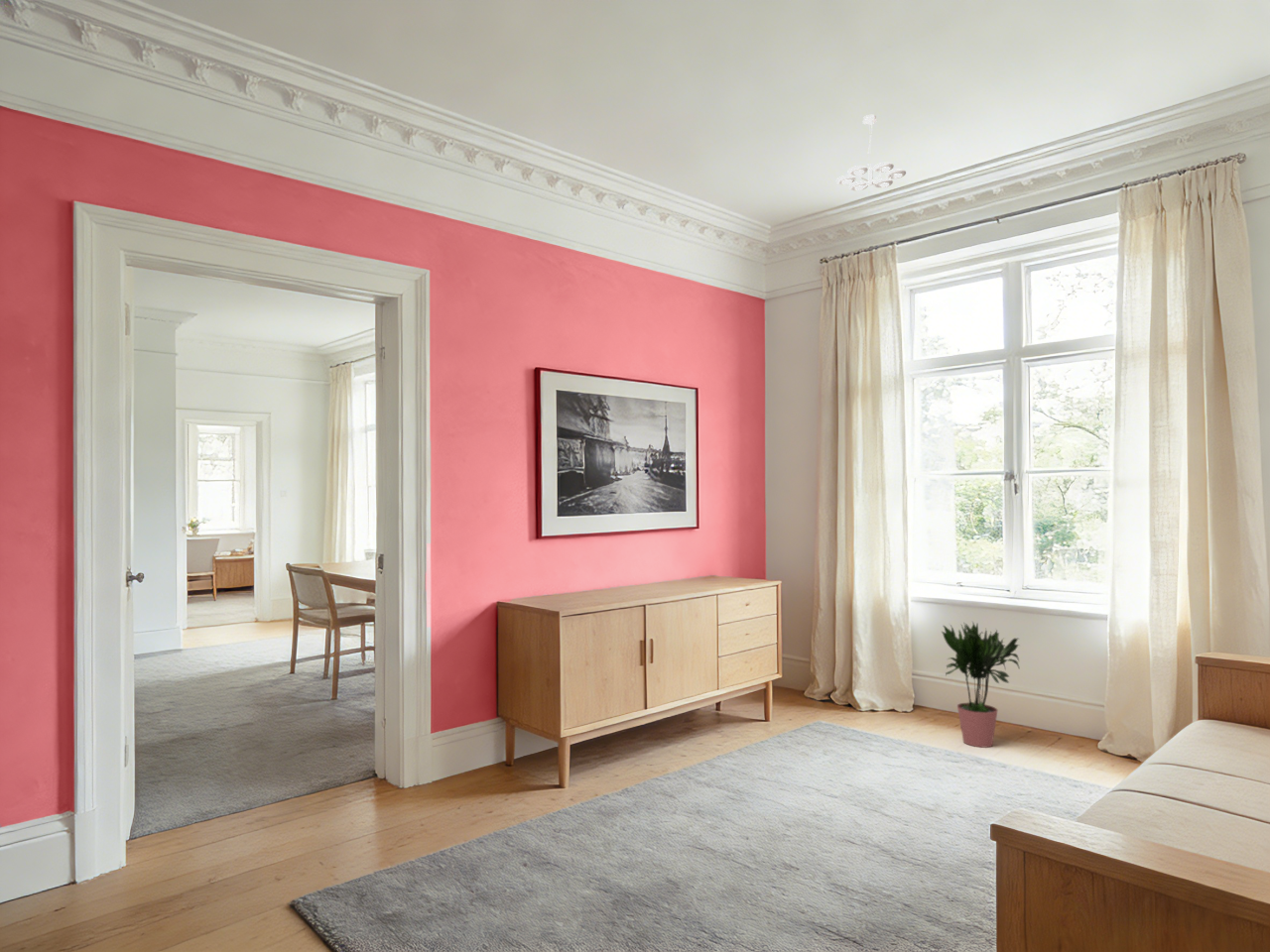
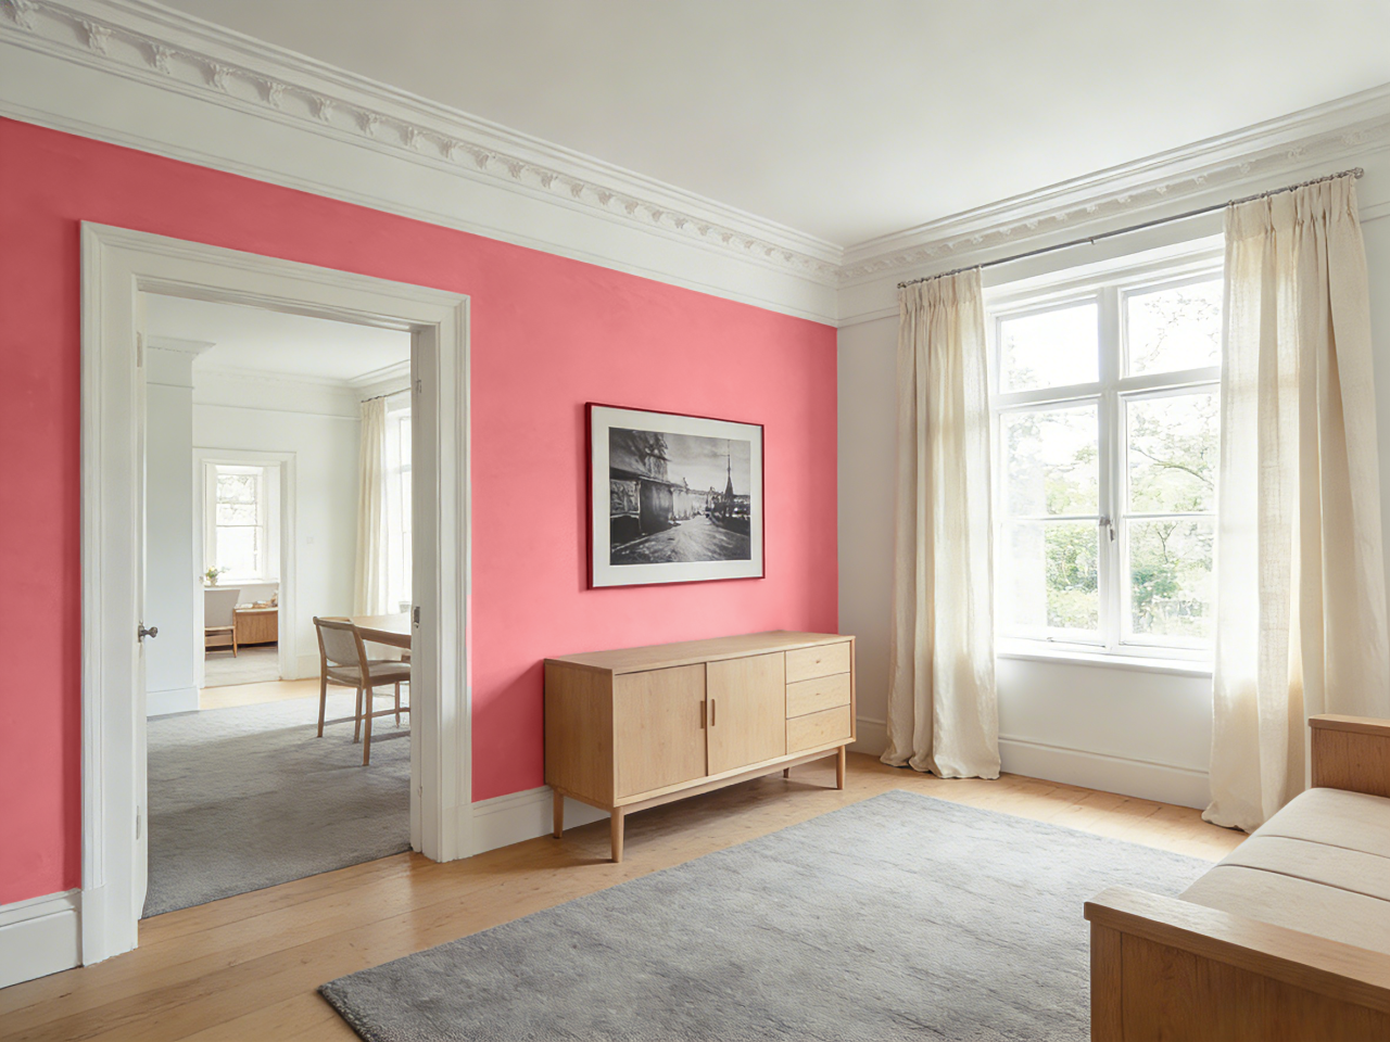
- potted plant (987, 682)
- chandelier (868, 151)
